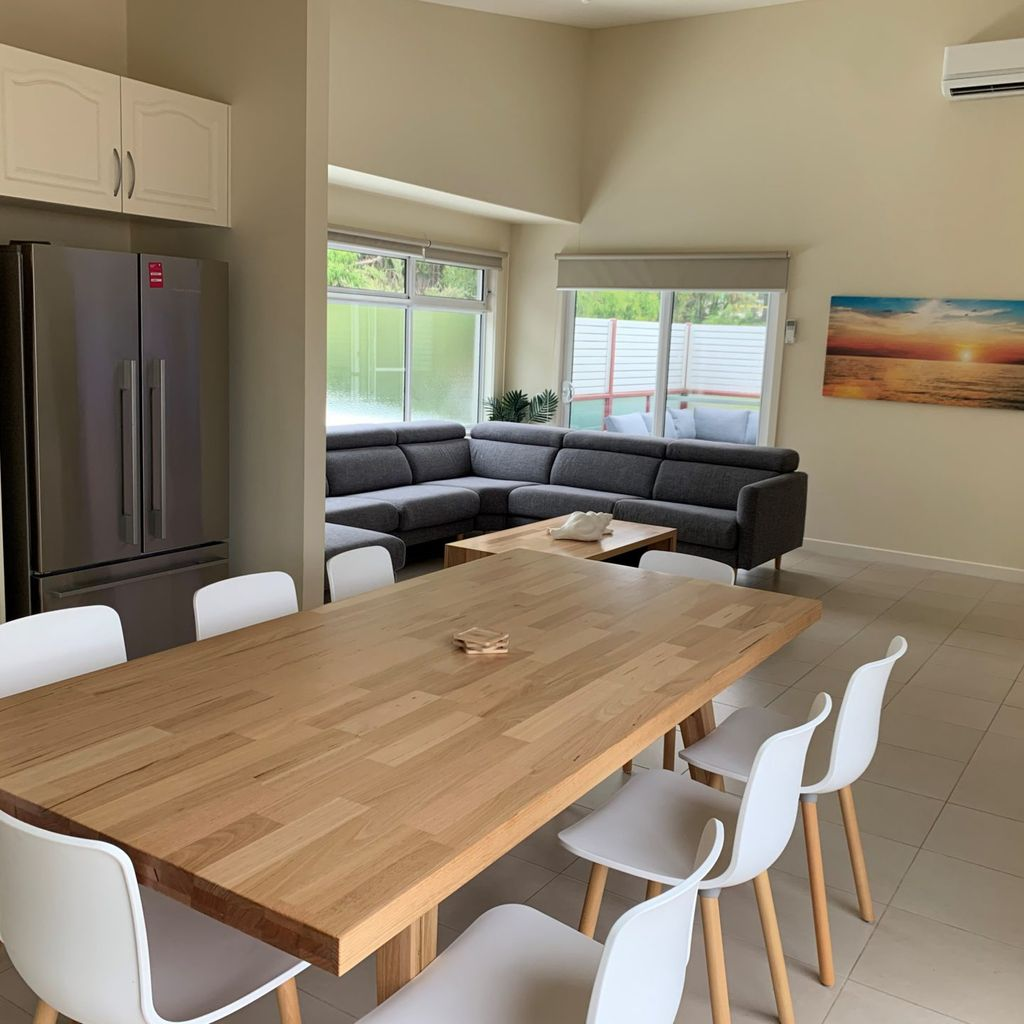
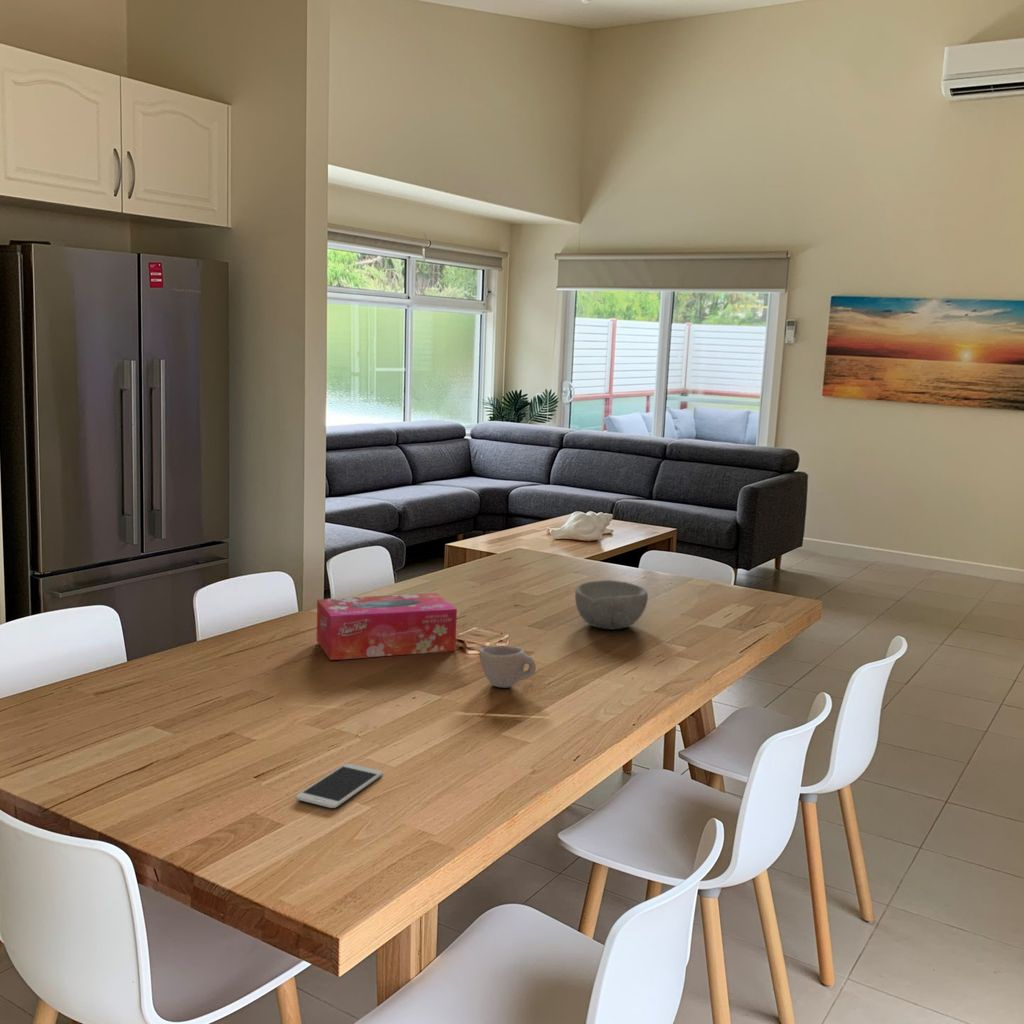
+ cup (508, 668)
+ smartphone (340, 784)
+ tissue box (386, 624)
+ bowl (610, 607)
